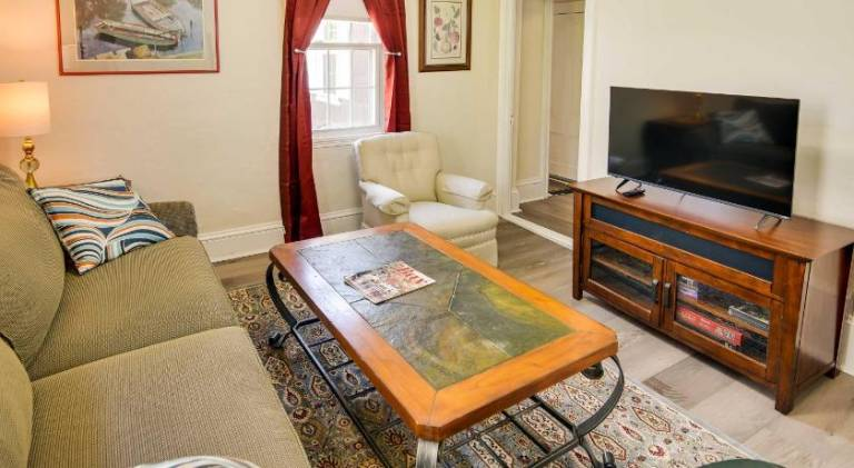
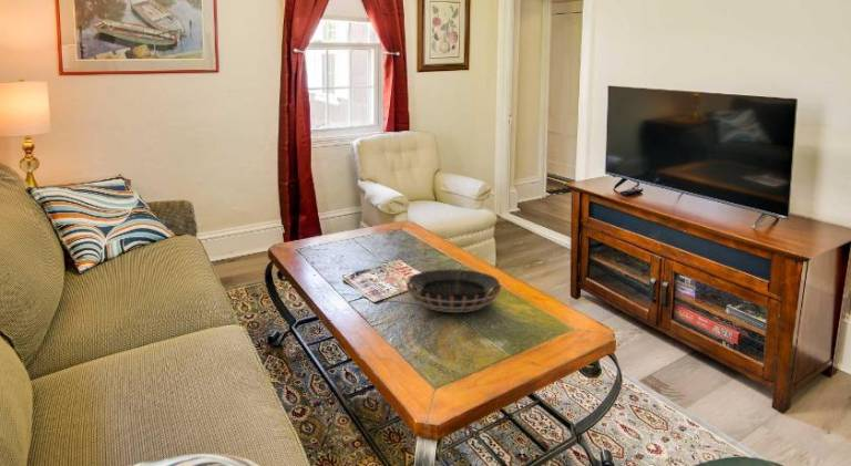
+ decorative bowl (453, 293)
